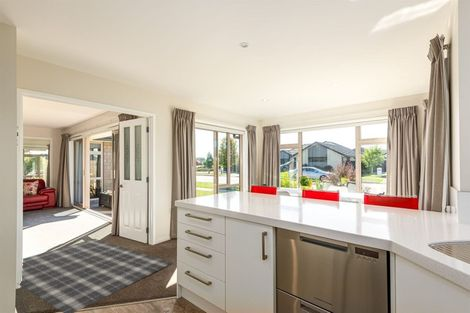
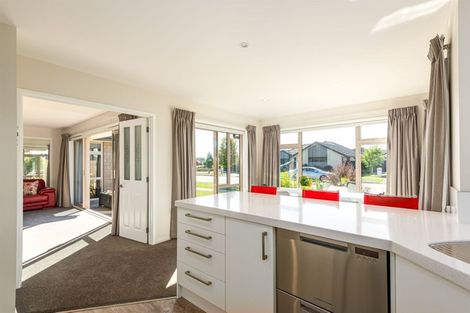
- rug (85, 264)
